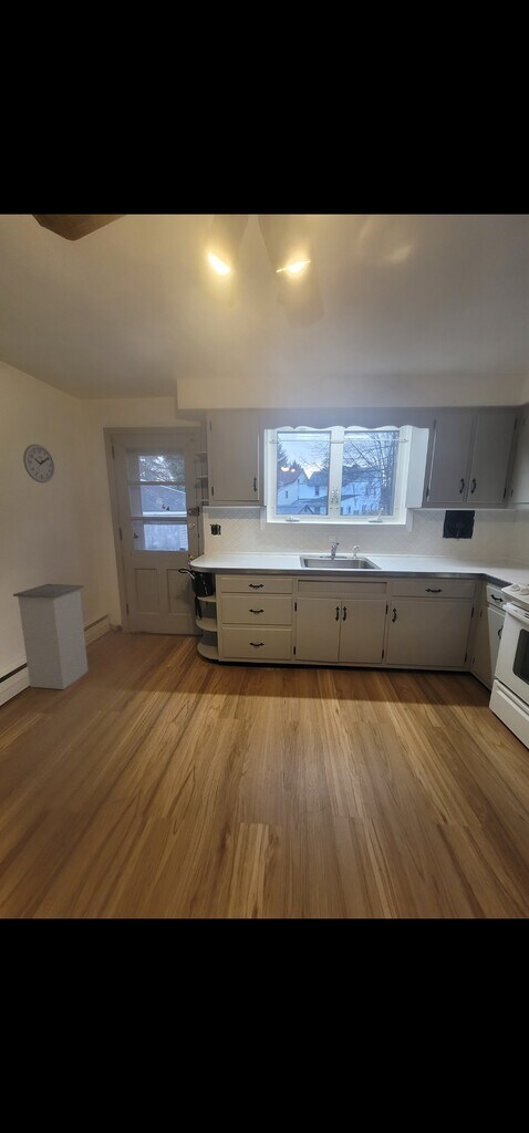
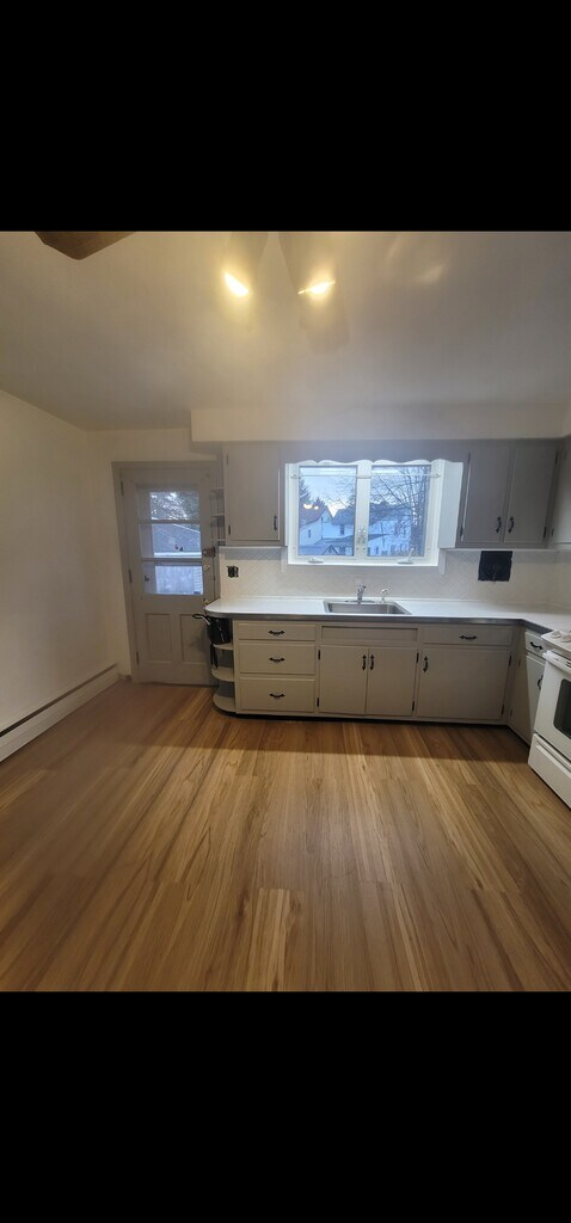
- wall clock (40, 464)
- trash can (54, 634)
